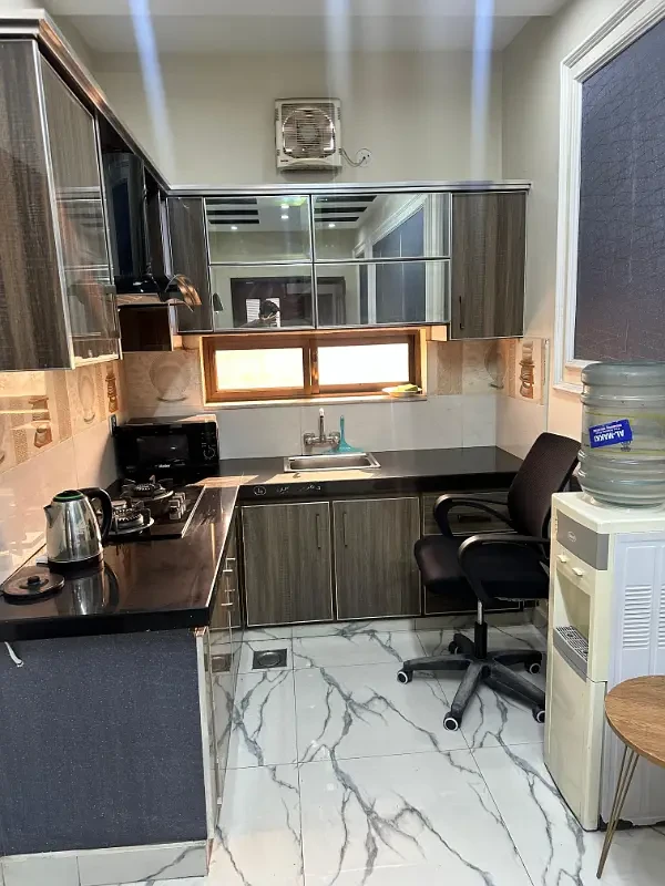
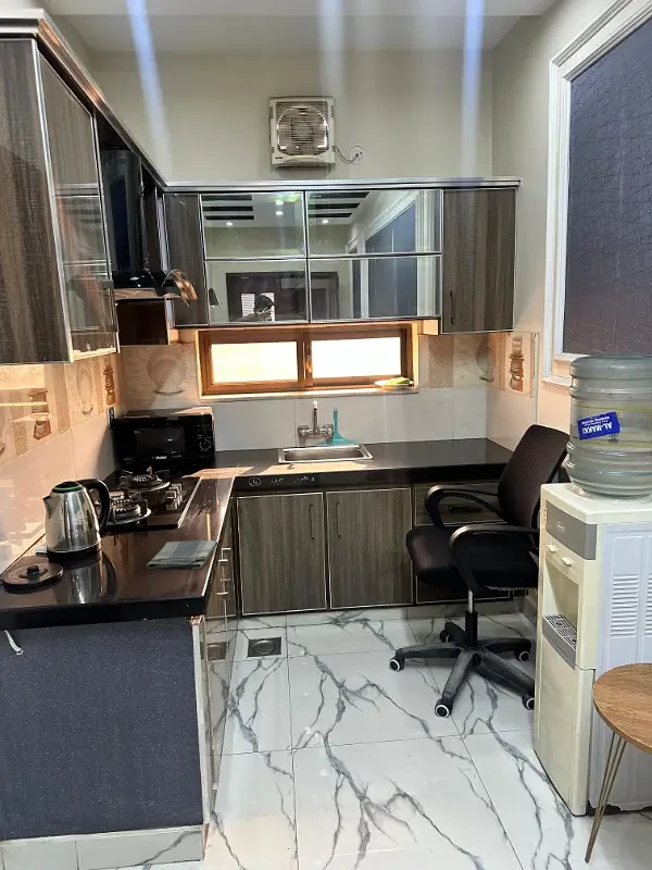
+ dish towel (184, 552)
